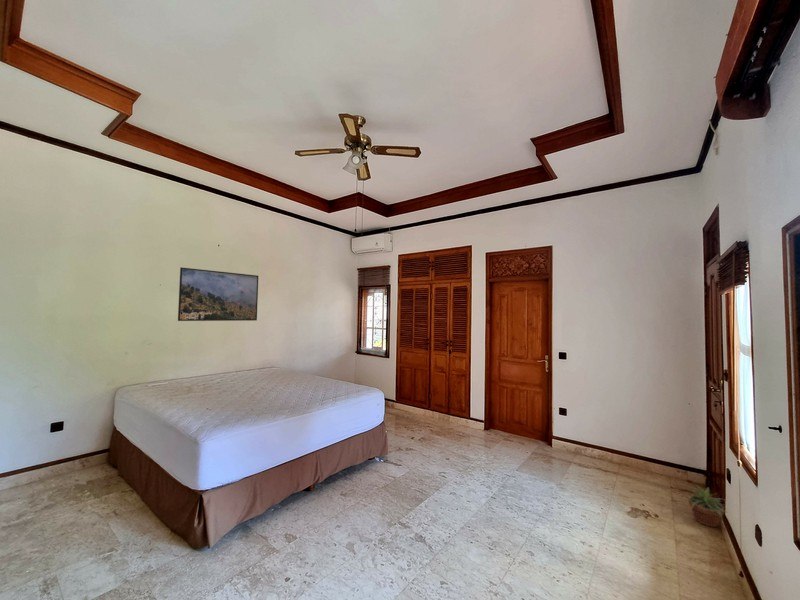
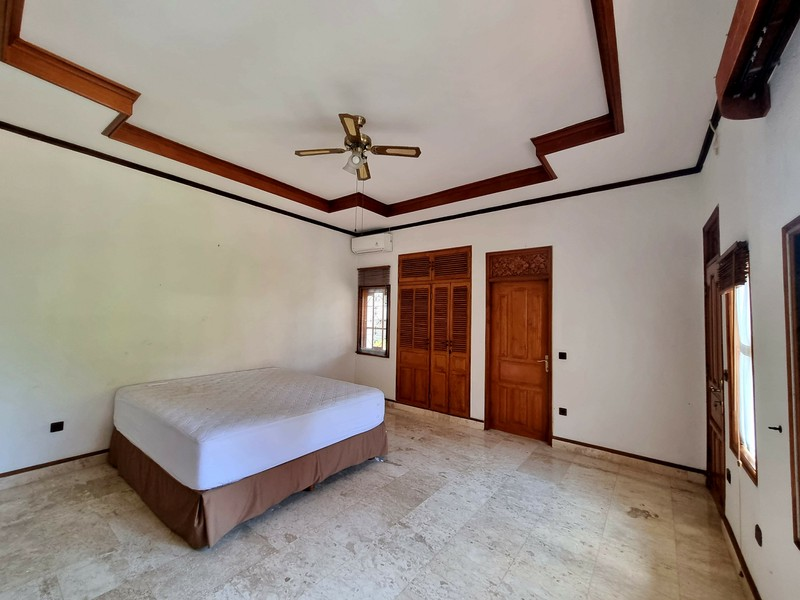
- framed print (221, 296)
- potted plant (704, 504)
